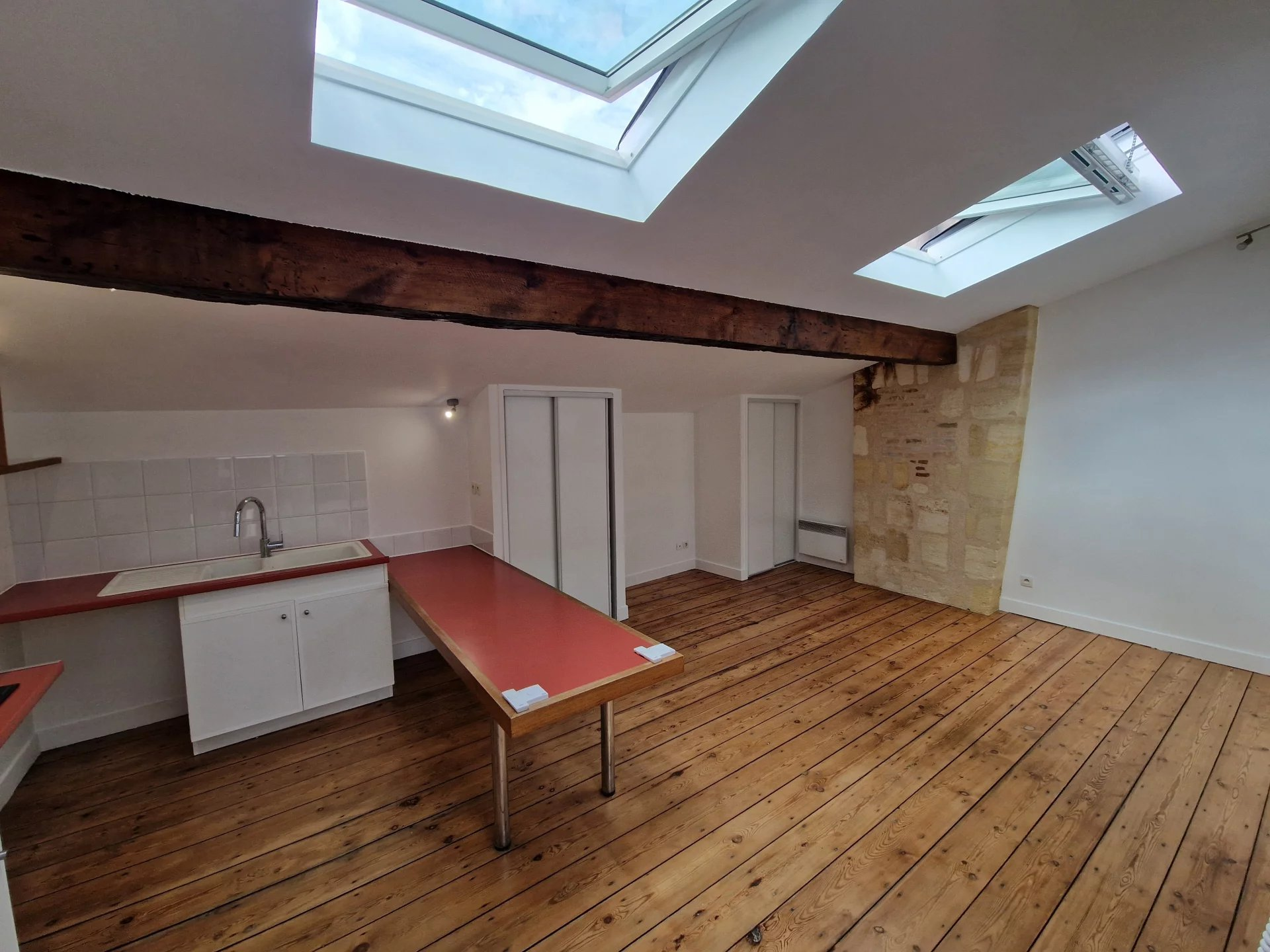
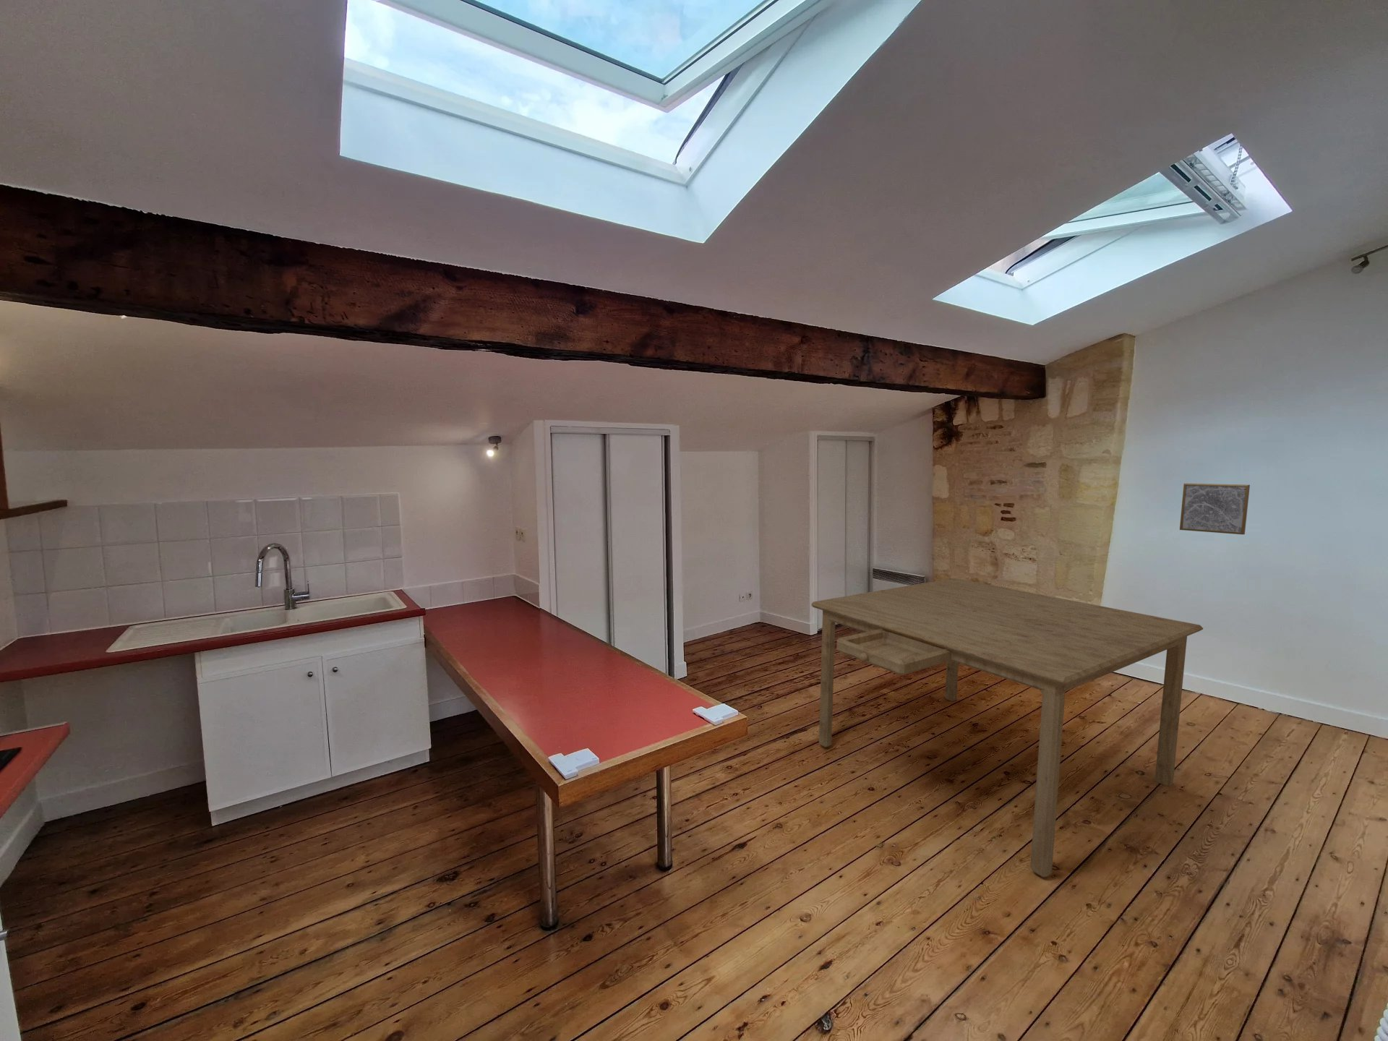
+ dining table (956, 694)
+ wall art (1213, 507)
